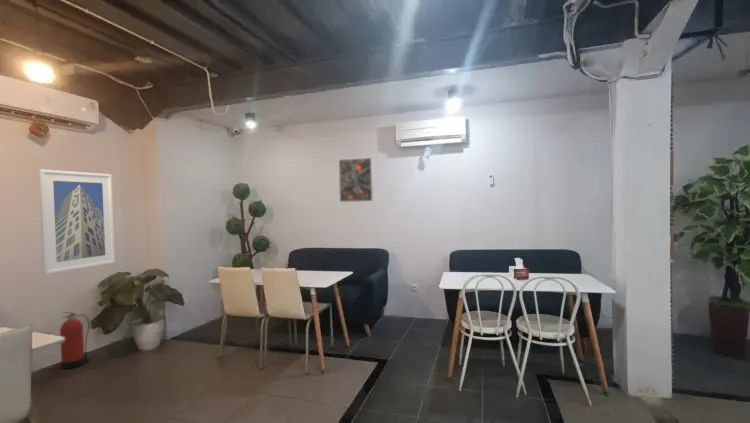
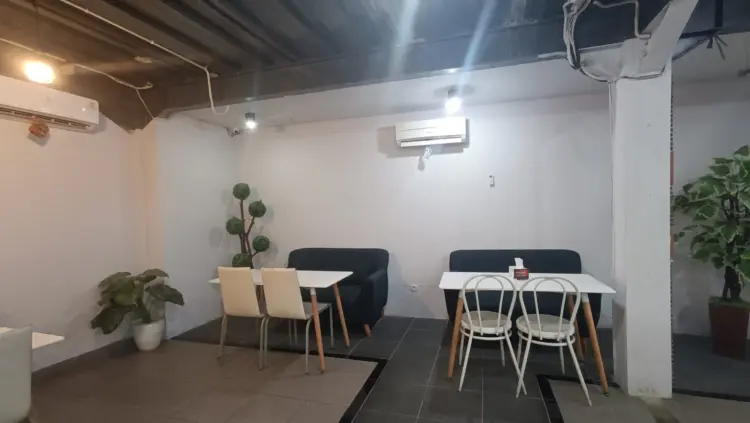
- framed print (80, 220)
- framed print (355, 180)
- fire extinguisher (76, 336)
